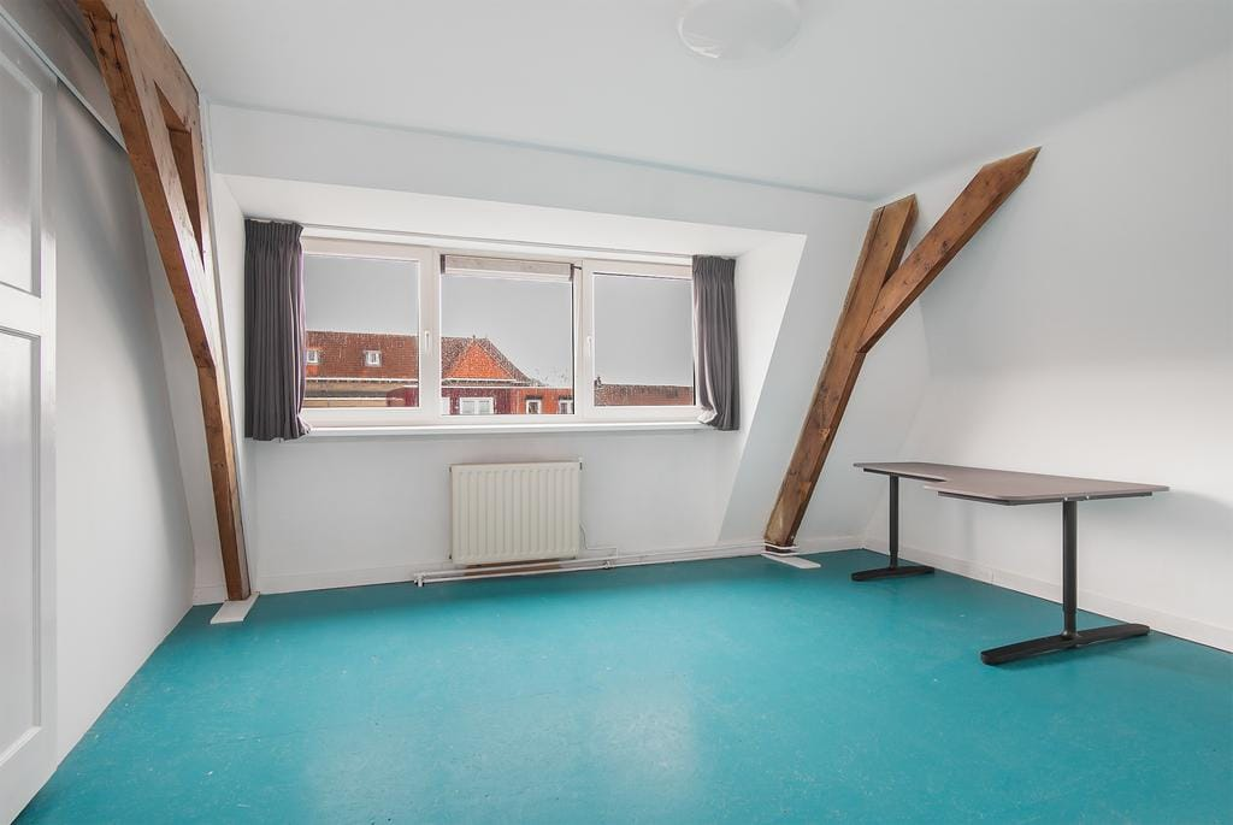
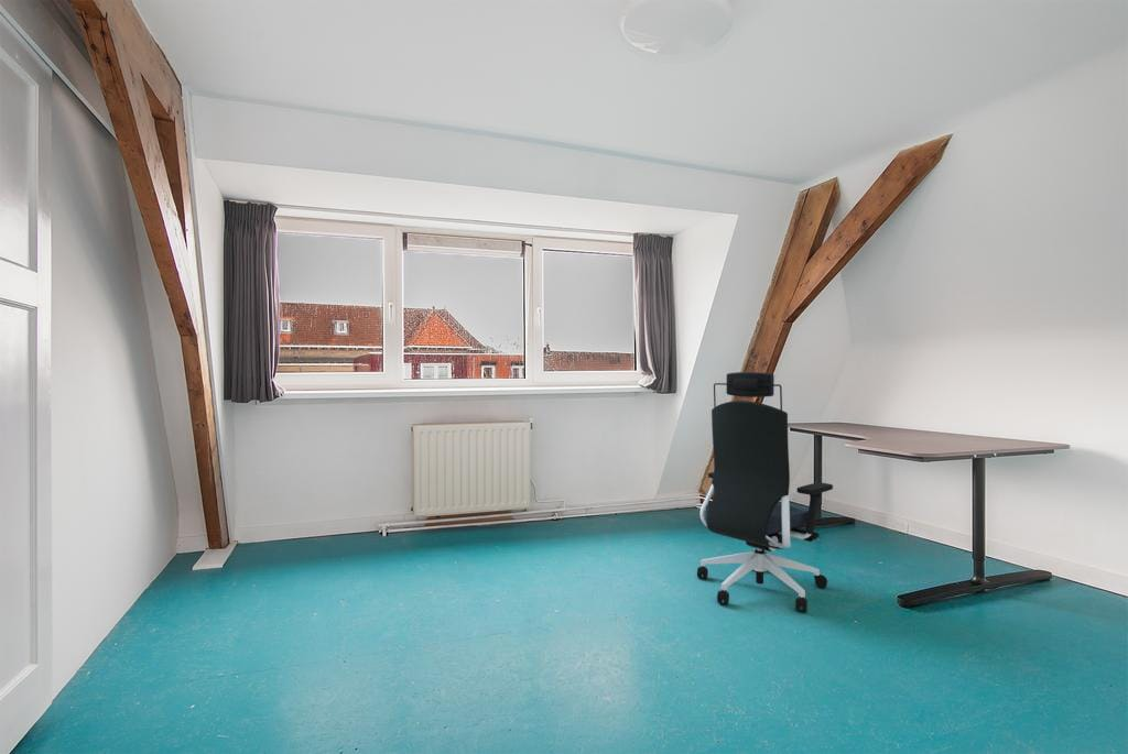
+ office chair (757, 481)
